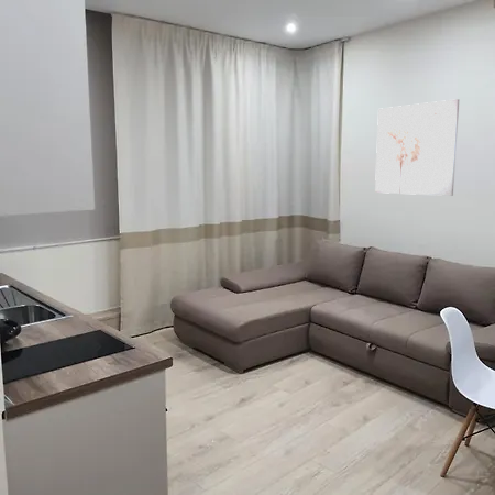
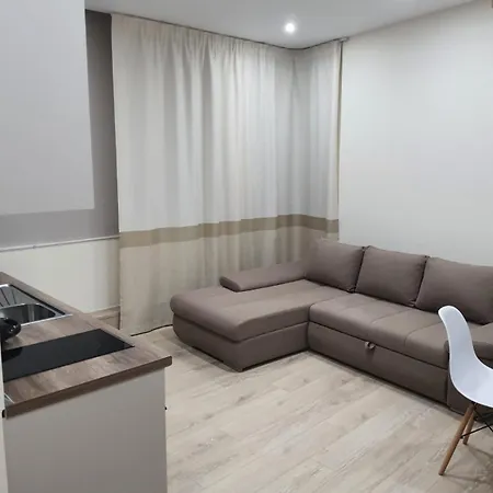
- wall art (414, 150)
